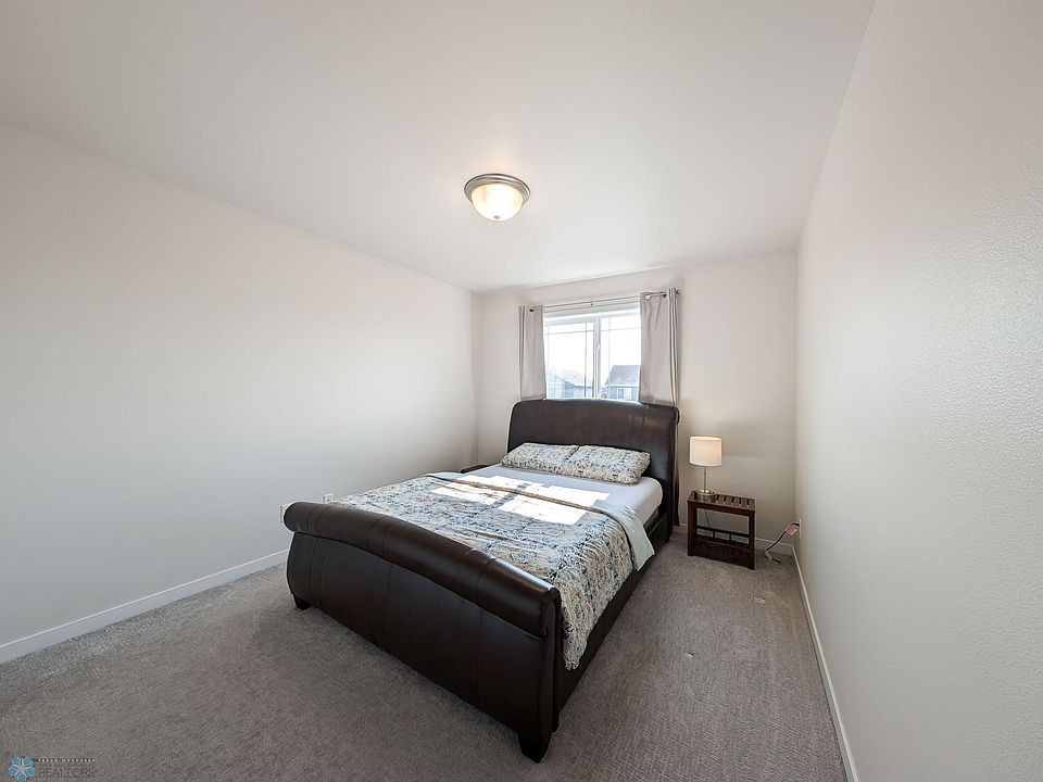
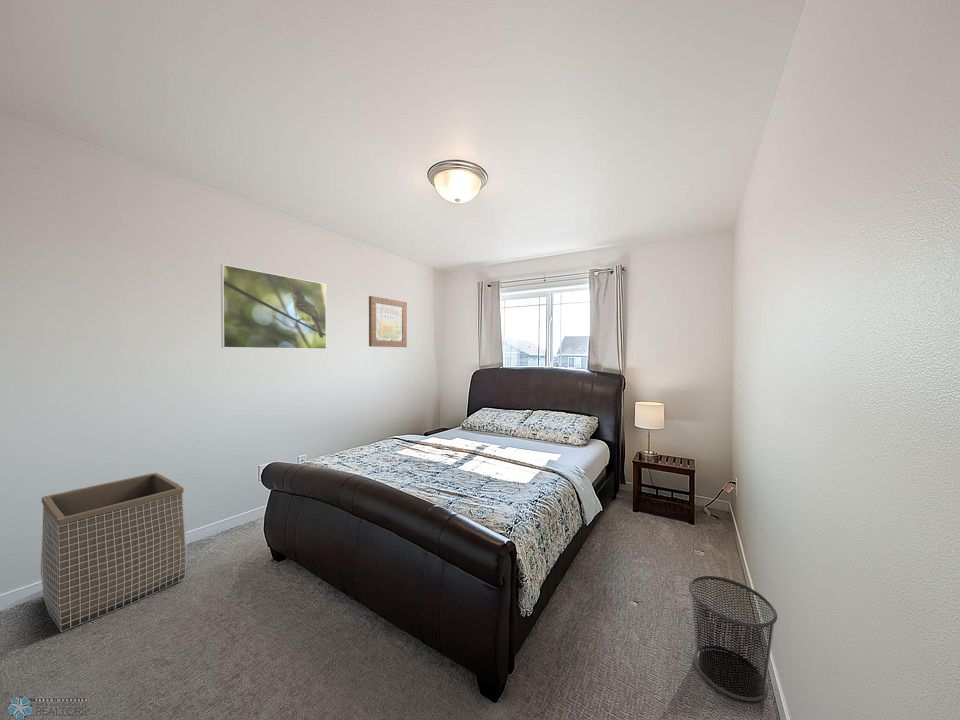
+ waste bin (729, 635)
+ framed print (279, 312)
+ laundry basket (116, 539)
+ wall art (388, 323)
